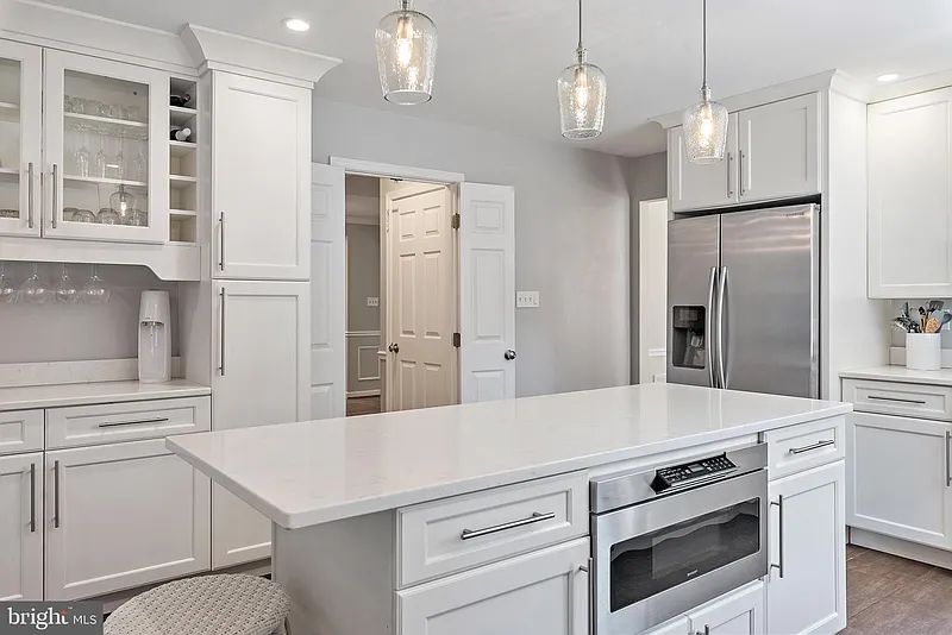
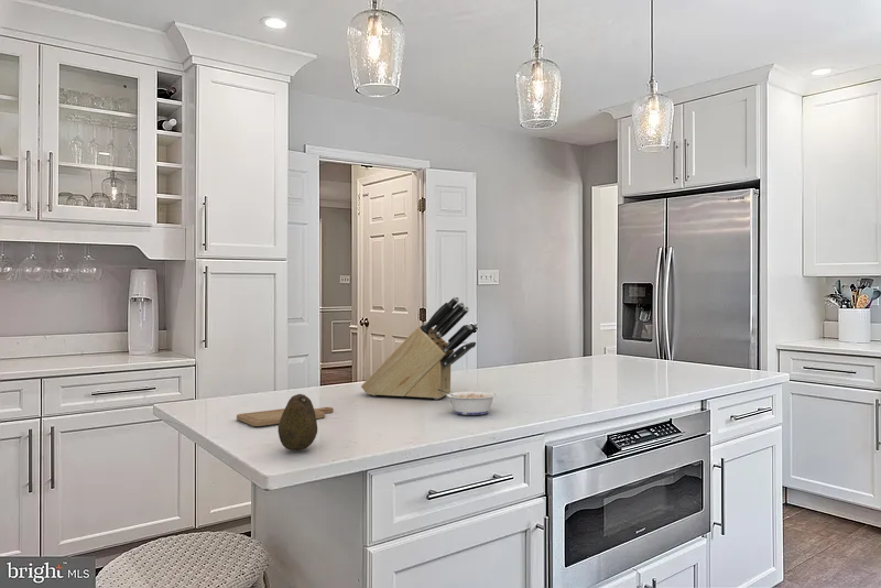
+ chopping board (283, 411)
+ legume (469, 401)
+ fruit (297, 422)
+ knife block (420, 346)
